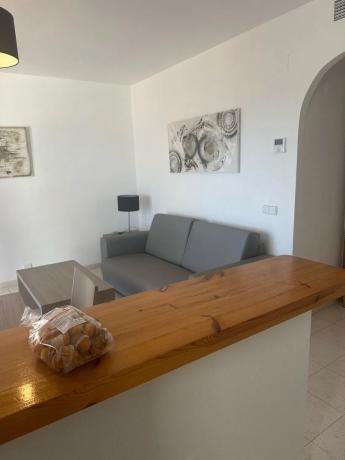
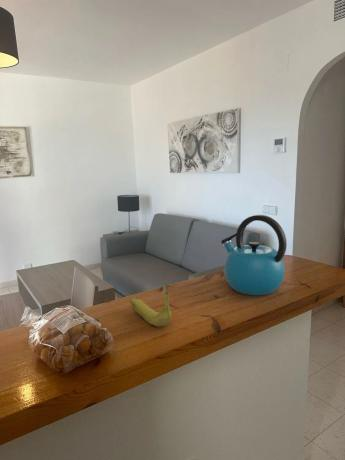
+ kettle (251, 251)
+ banana (144, 303)
